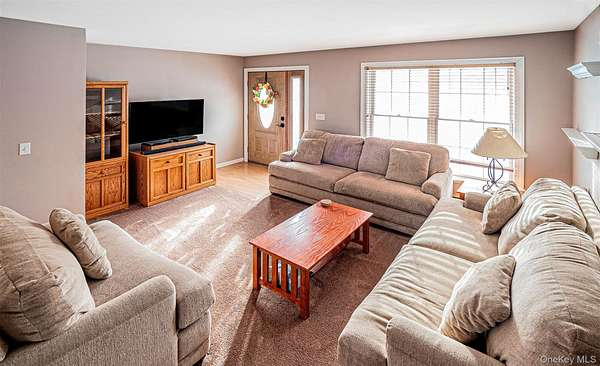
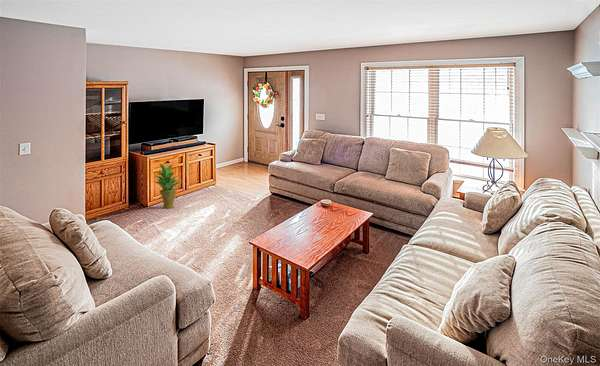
+ potted plant (167, 185)
